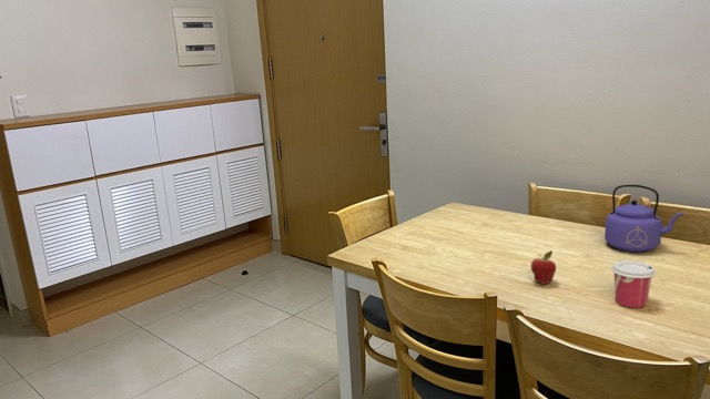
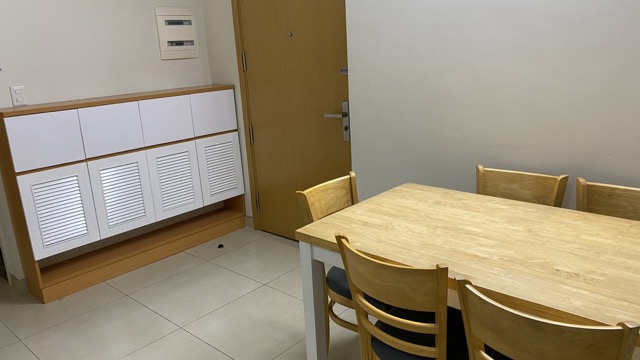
- fruit (542, 265)
- kettle (642, 217)
- cup (631, 284)
